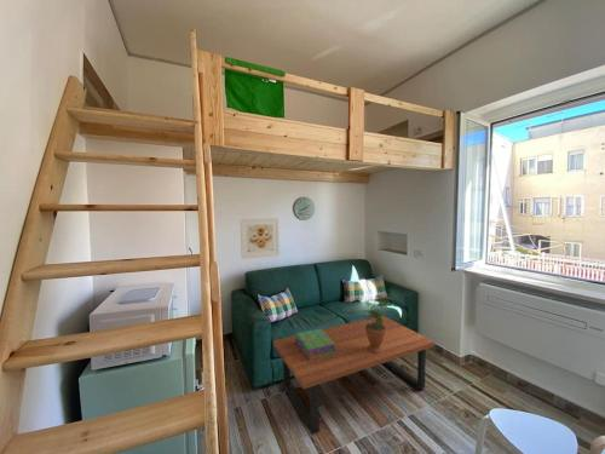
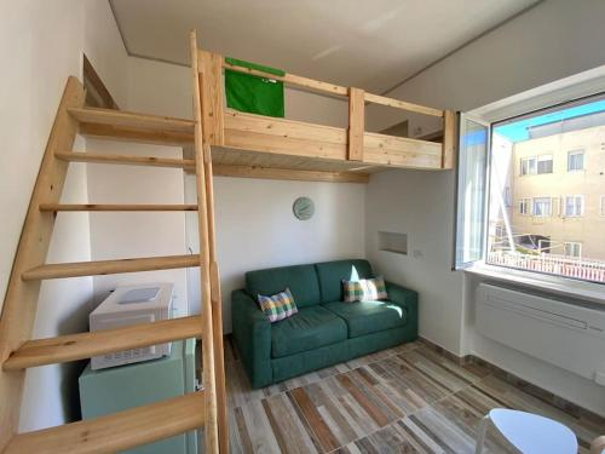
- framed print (260, 237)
- stack of books (315, 343)
- potted plant (376, 320)
- coffee table (352, 364)
